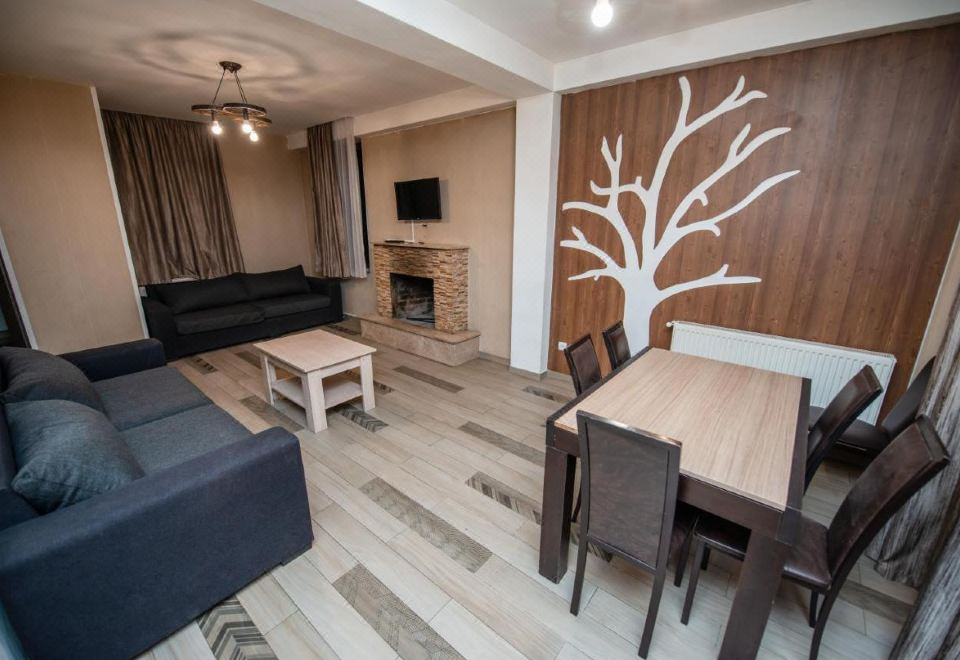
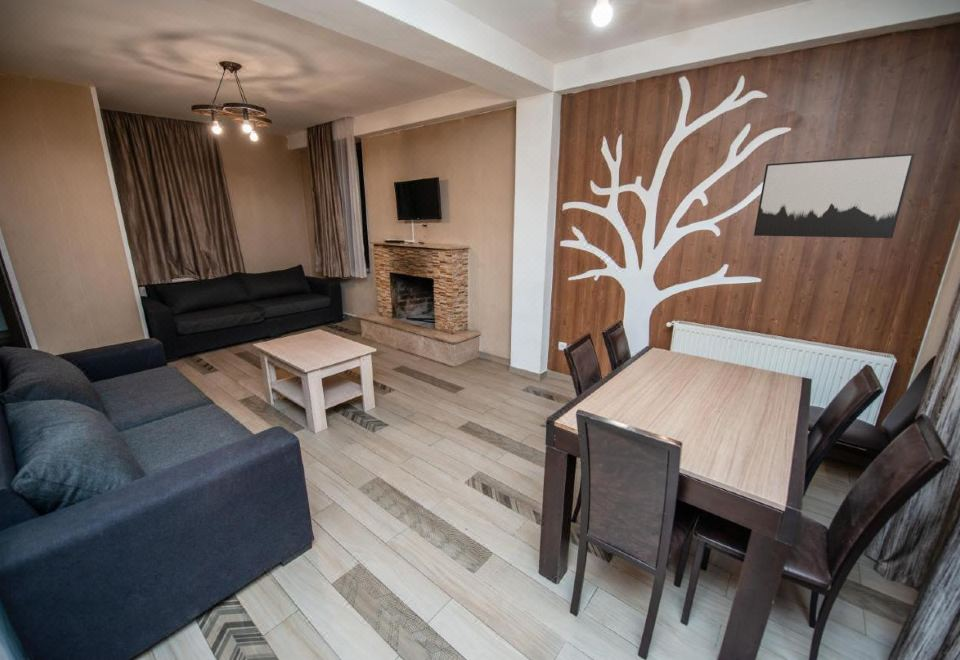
+ wall art (825, 199)
